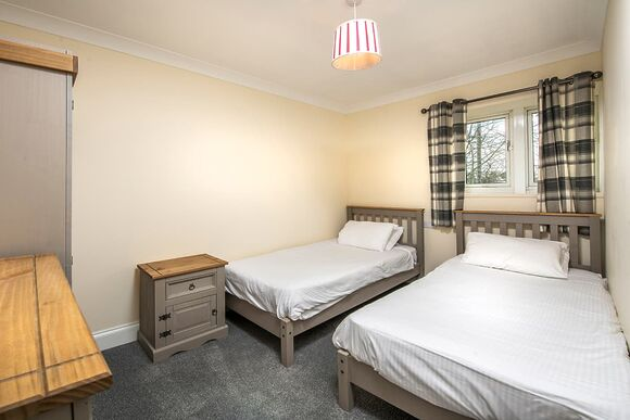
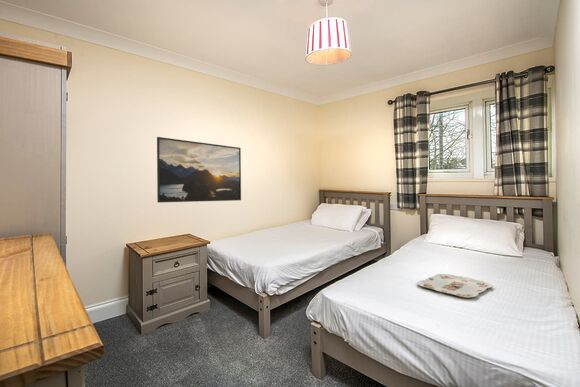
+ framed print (203, 172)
+ serving tray (454, 284)
